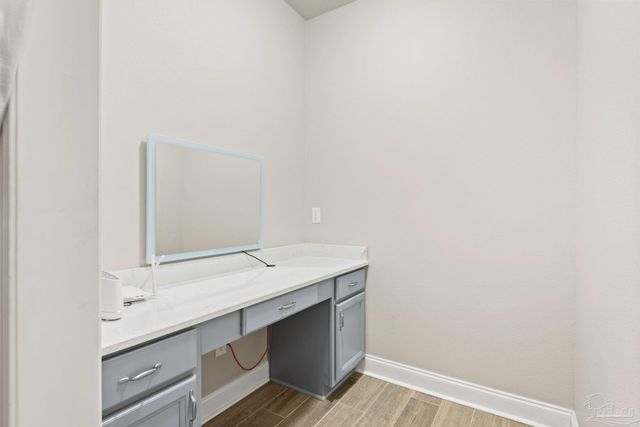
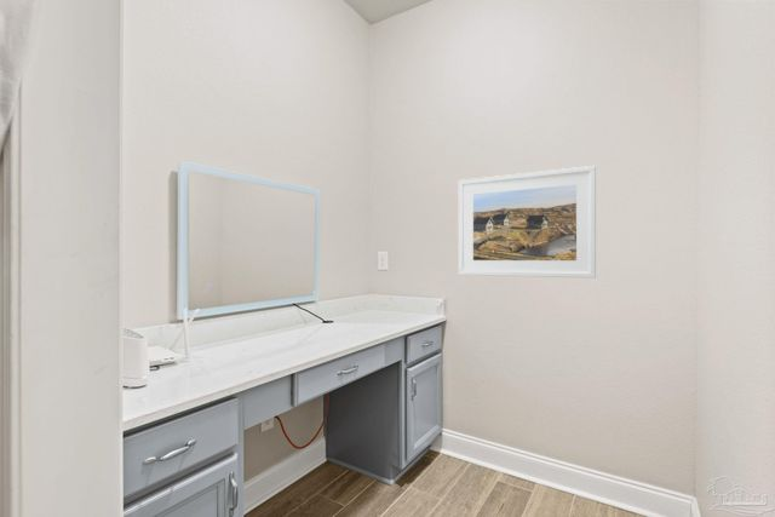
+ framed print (521, 224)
